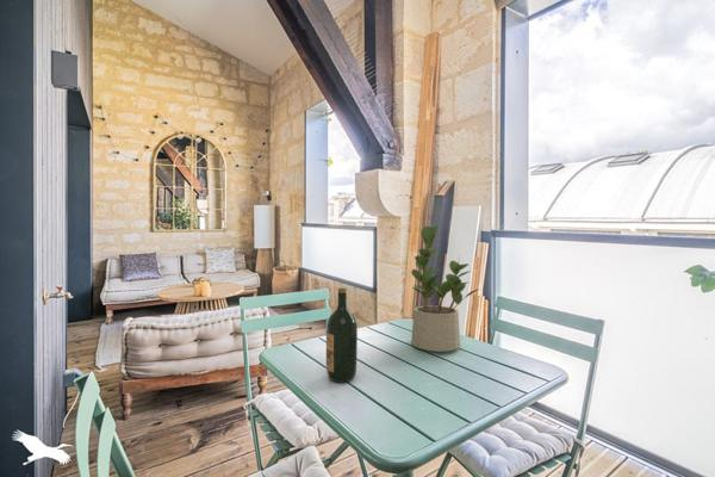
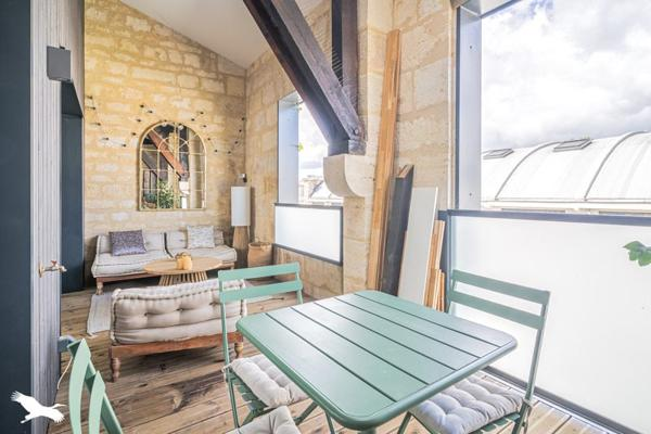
- potted plant (443, 286)
- wine bottle (341, 333)
